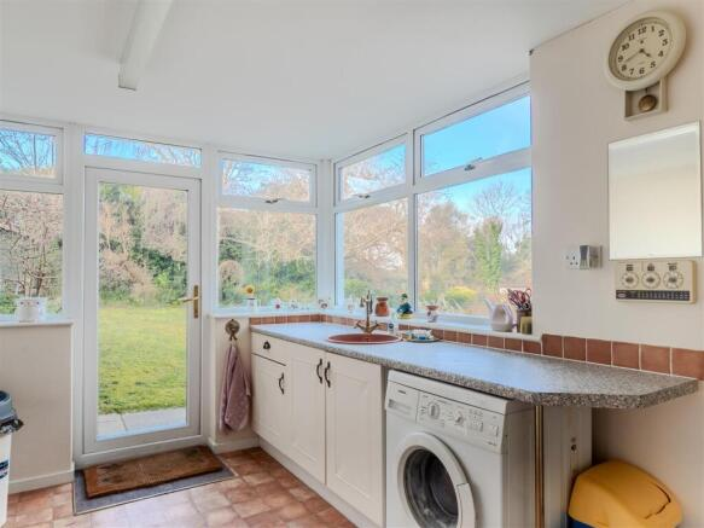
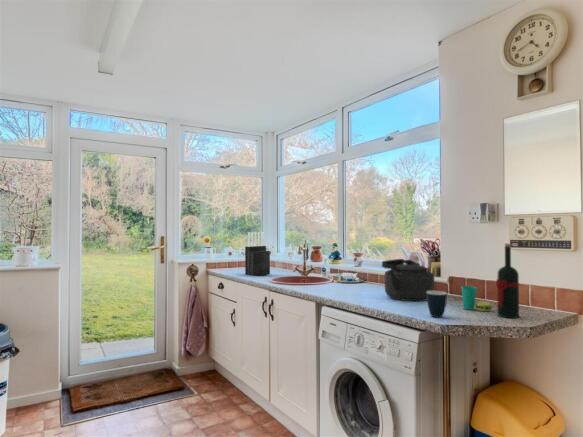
+ wine bottle (506, 279)
+ mug (438, 303)
+ cup (475, 297)
+ kettle (407, 278)
+ knife block (258, 253)
